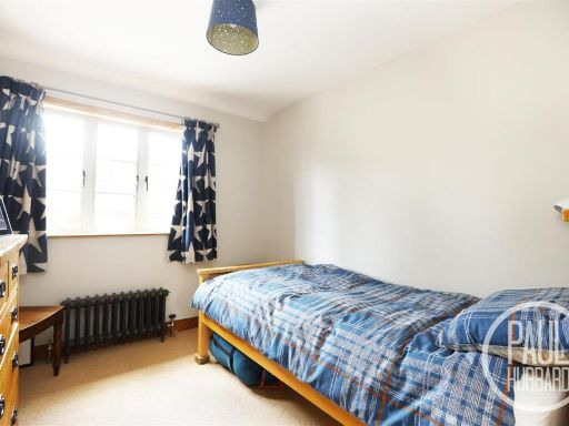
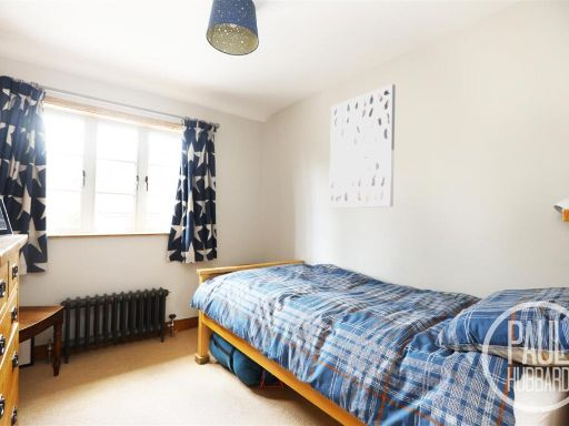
+ wall art (359, 151)
